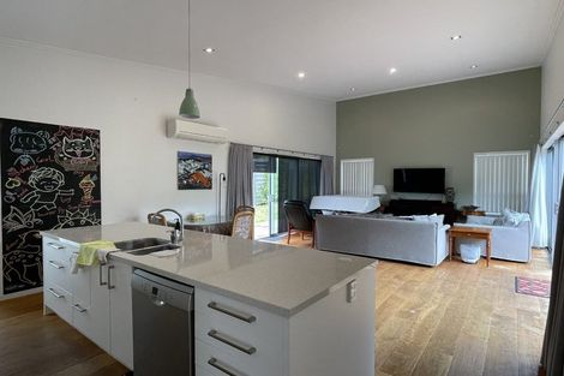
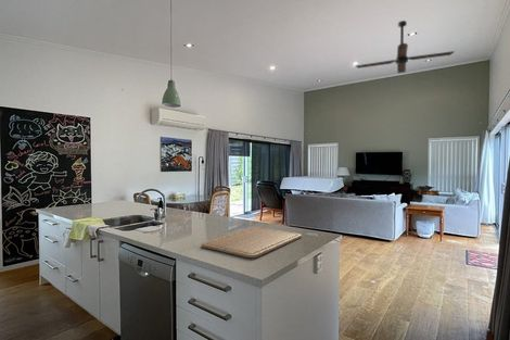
+ chopping board (254, 239)
+ ceiling fan (401, 42)
